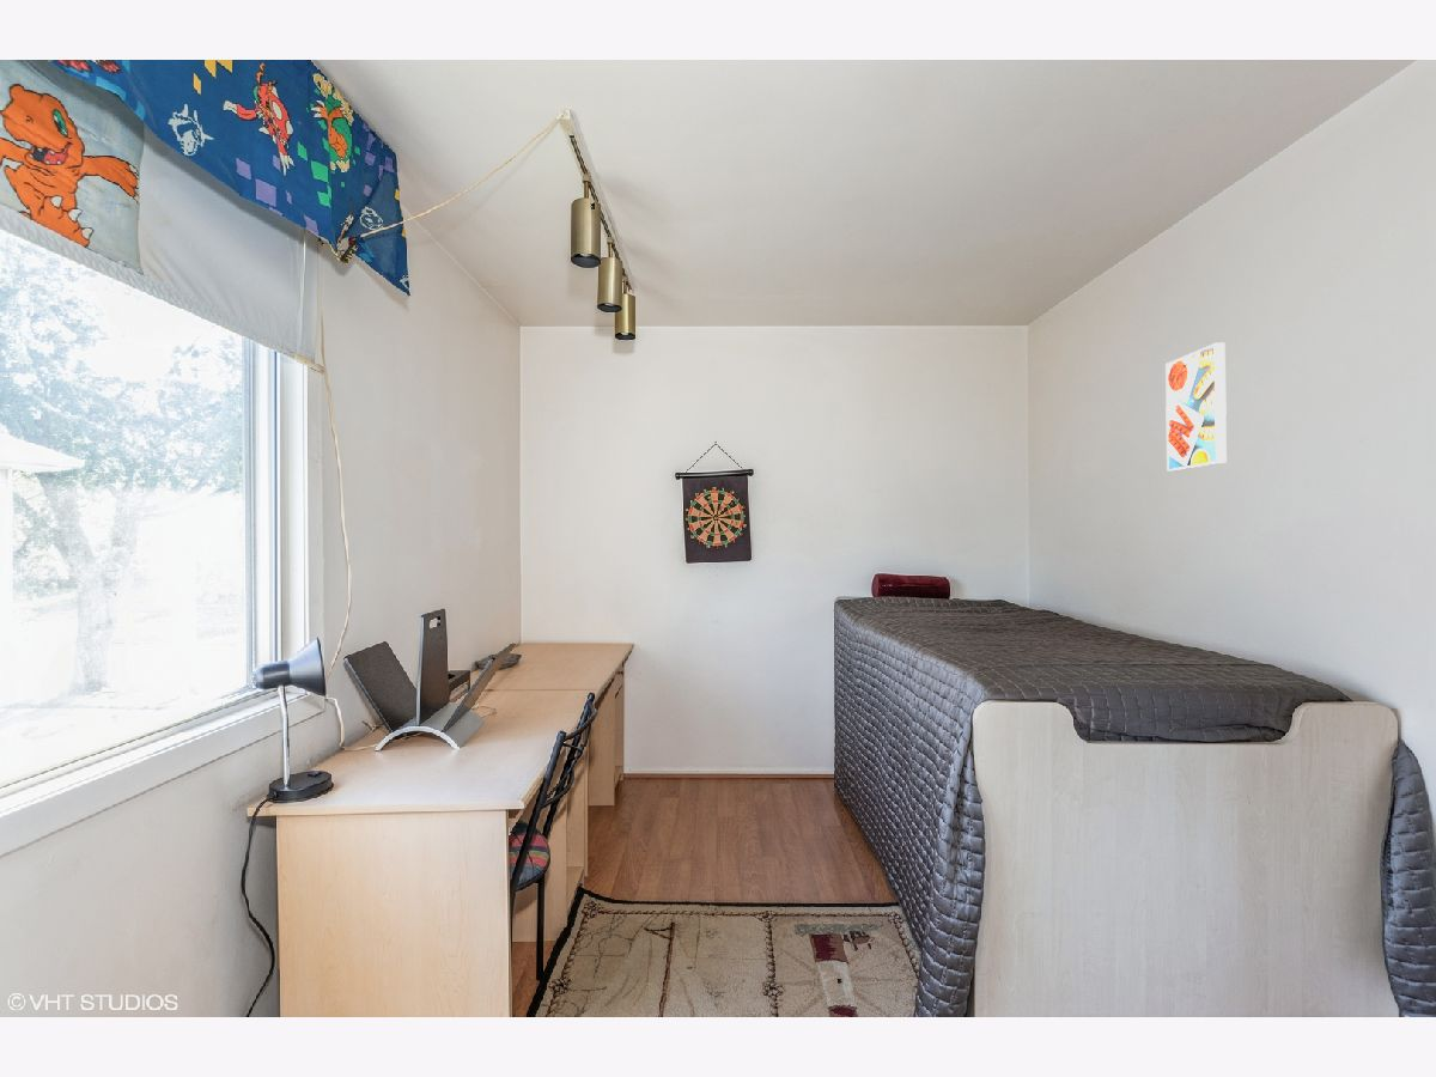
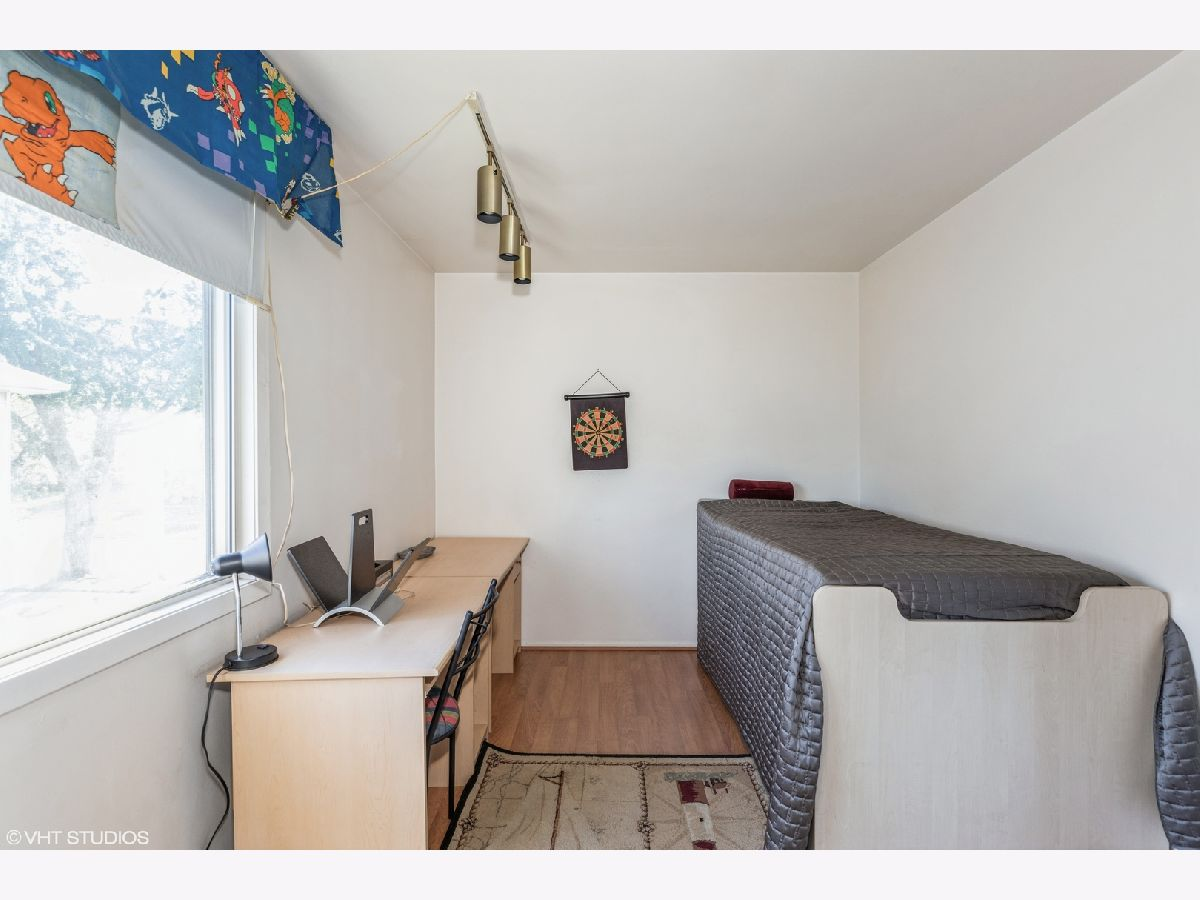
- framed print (1194, 410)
